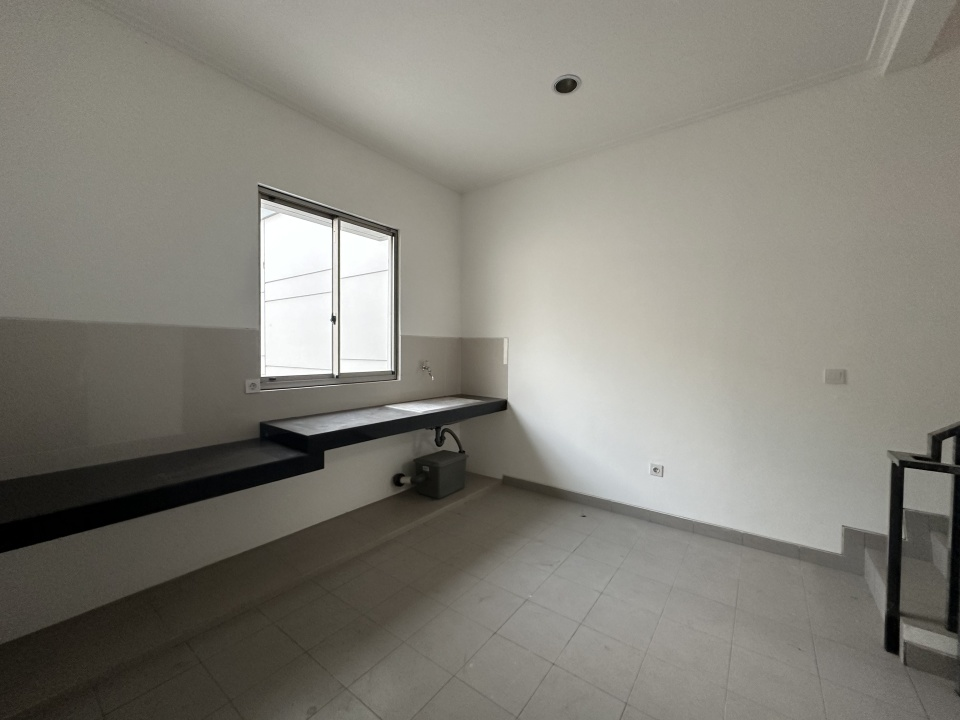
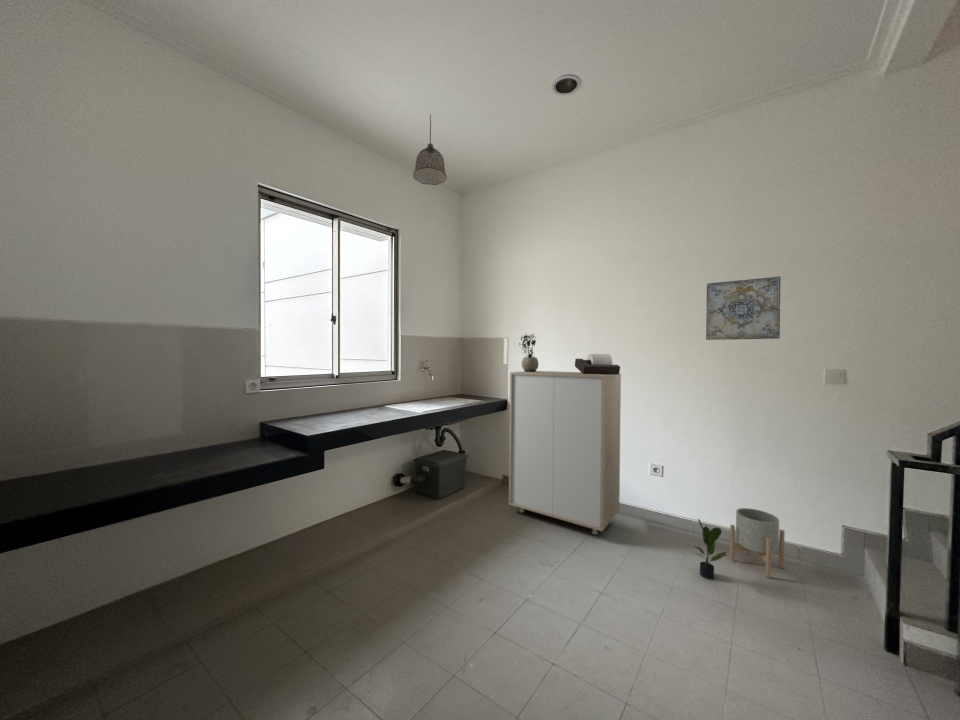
+ potted plant (711, 550)
+ storage cabinet (564, 443)
+ paper towel holder (595, 363)
+ potted plant (528, 351)
+ wall art (741, 309)
+ planter (756, 539)
+ pendant lamp (430, 146)
